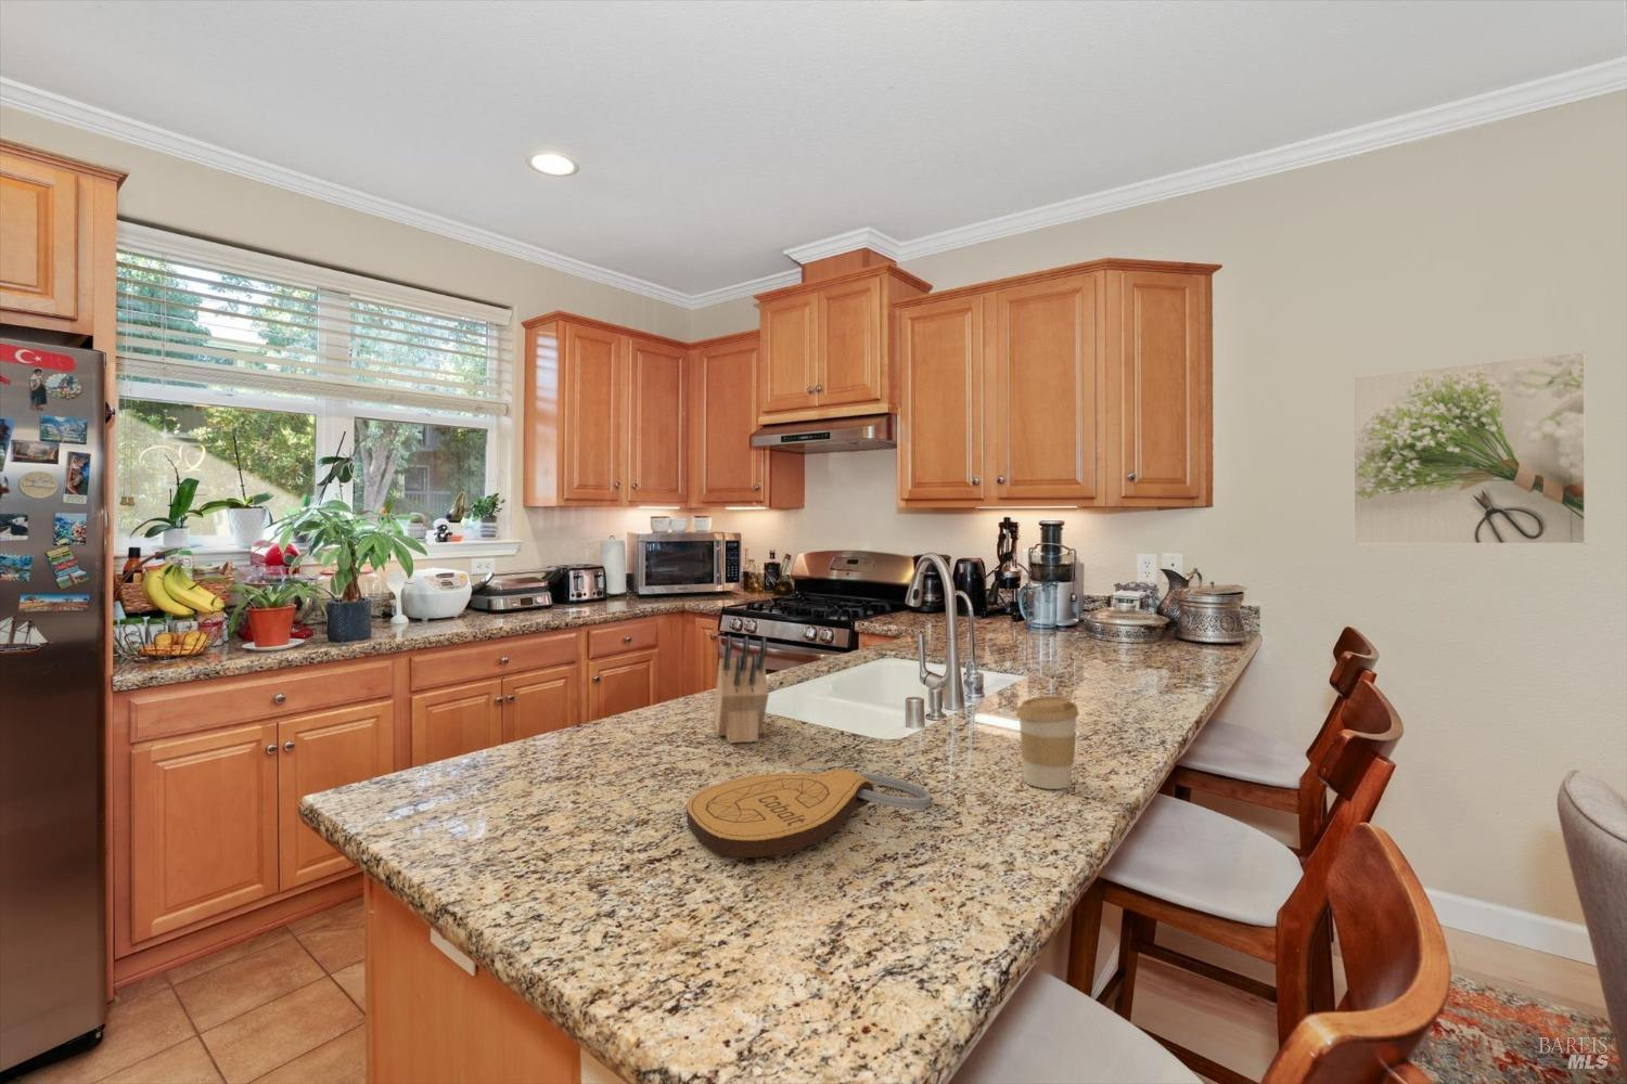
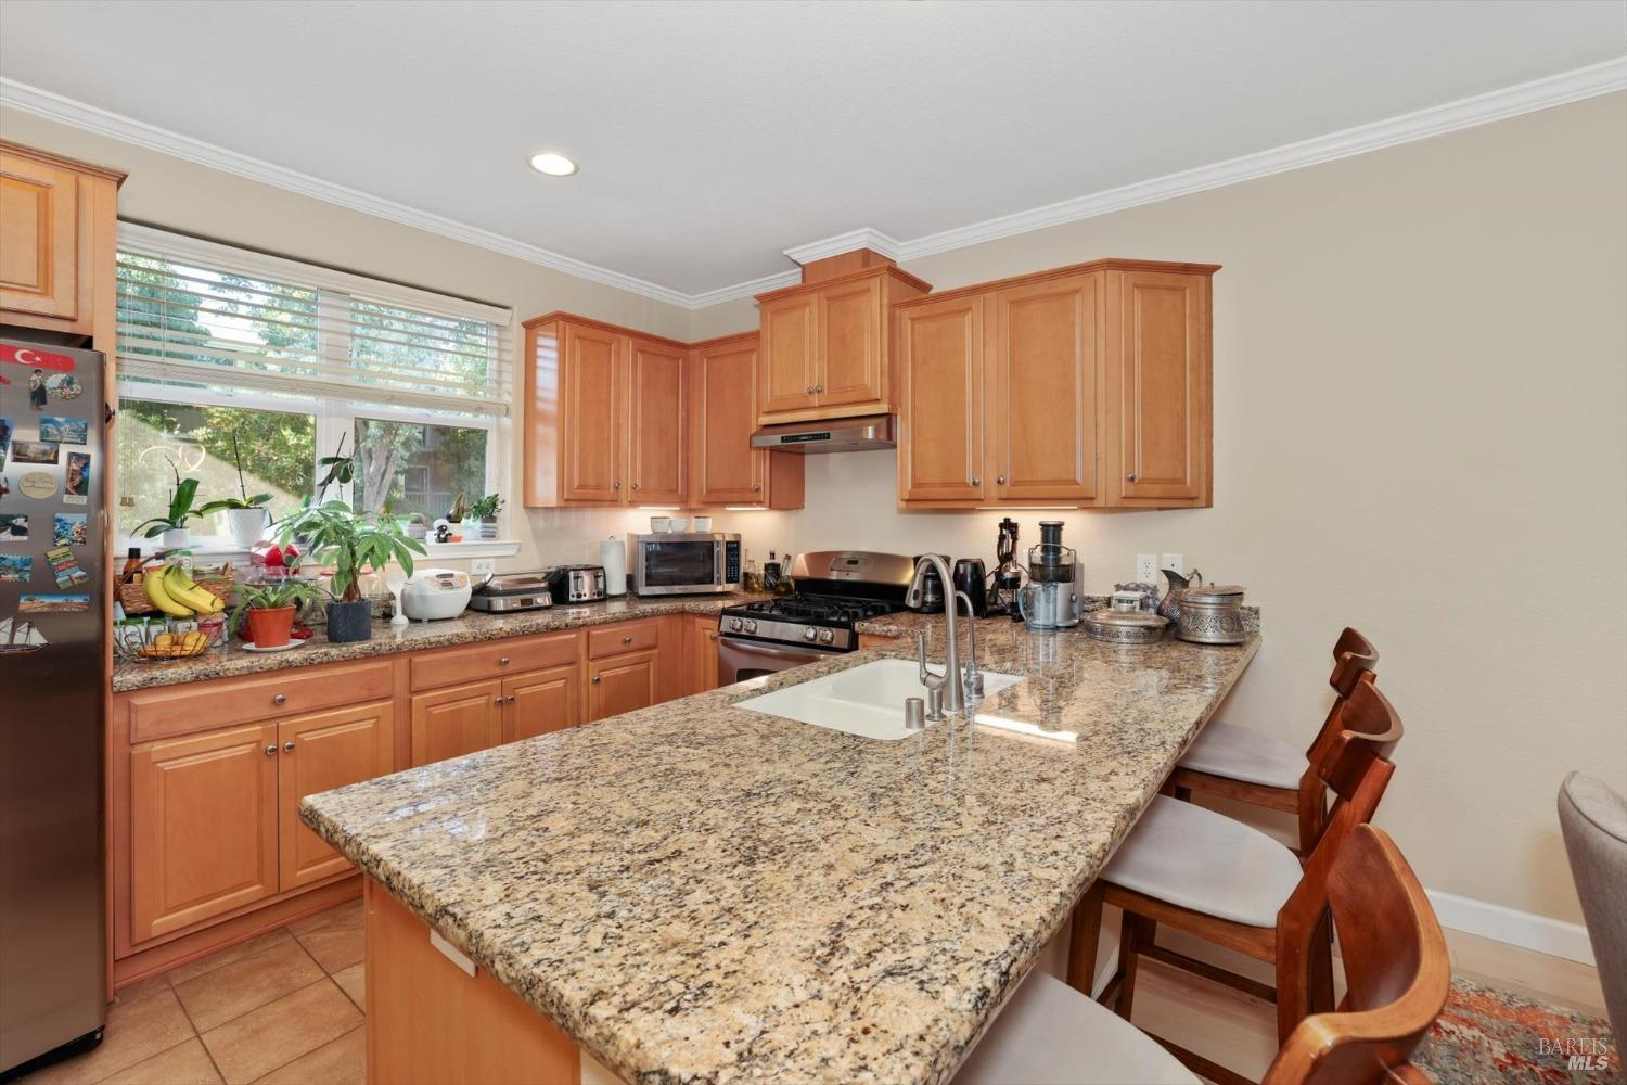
- coffee cup (1047, 739)
- key chain (817, 797)
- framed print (1460, 454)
- knife block (740, 682)
